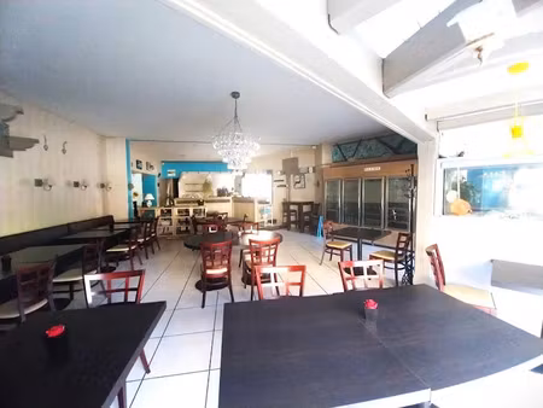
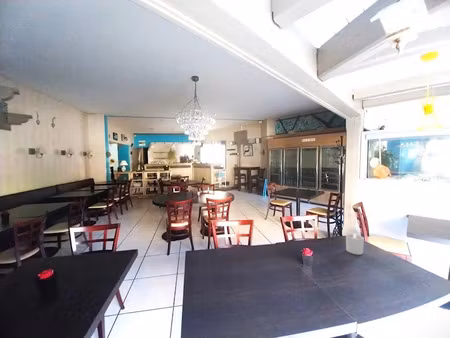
+ candle (354, 242)
